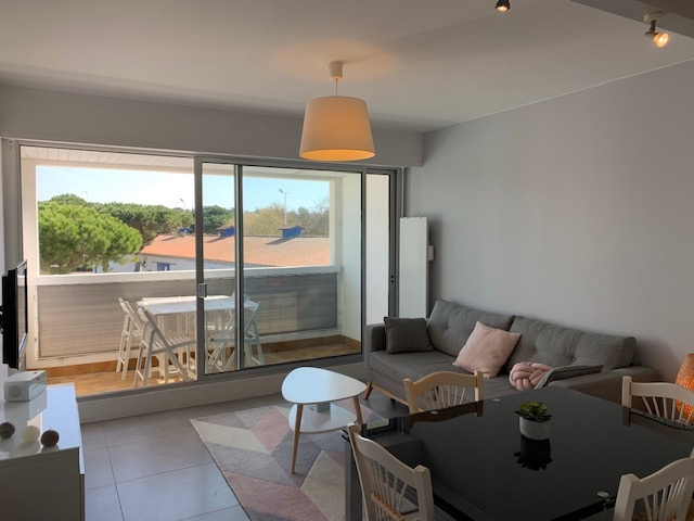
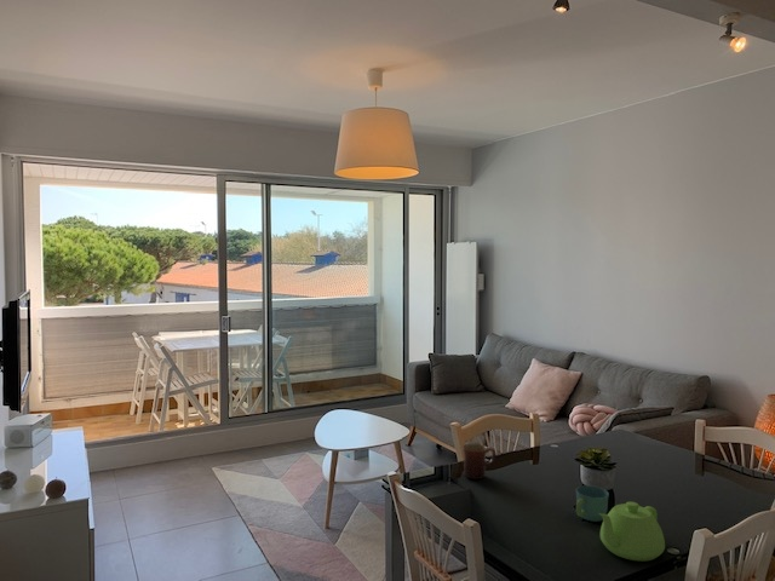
+ teapot (628, 527)
+ mug (589, 505)
+ mug (478, 461)
